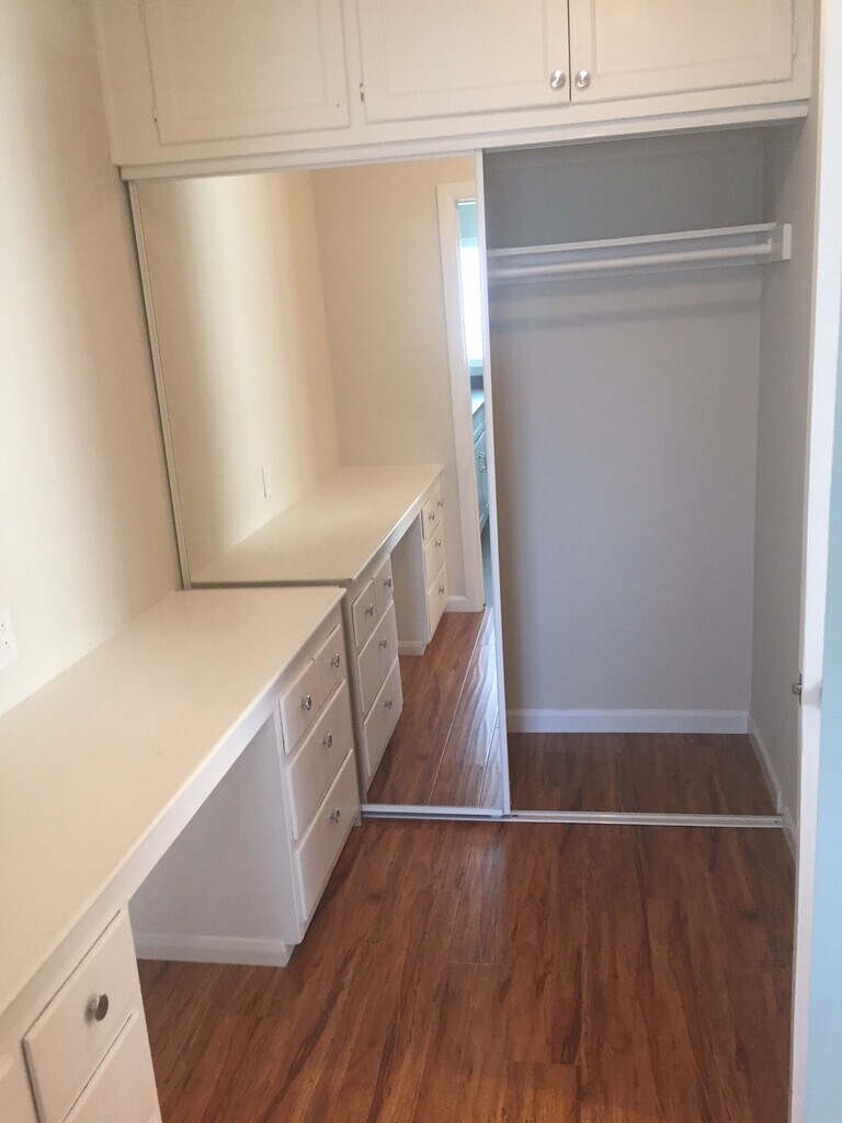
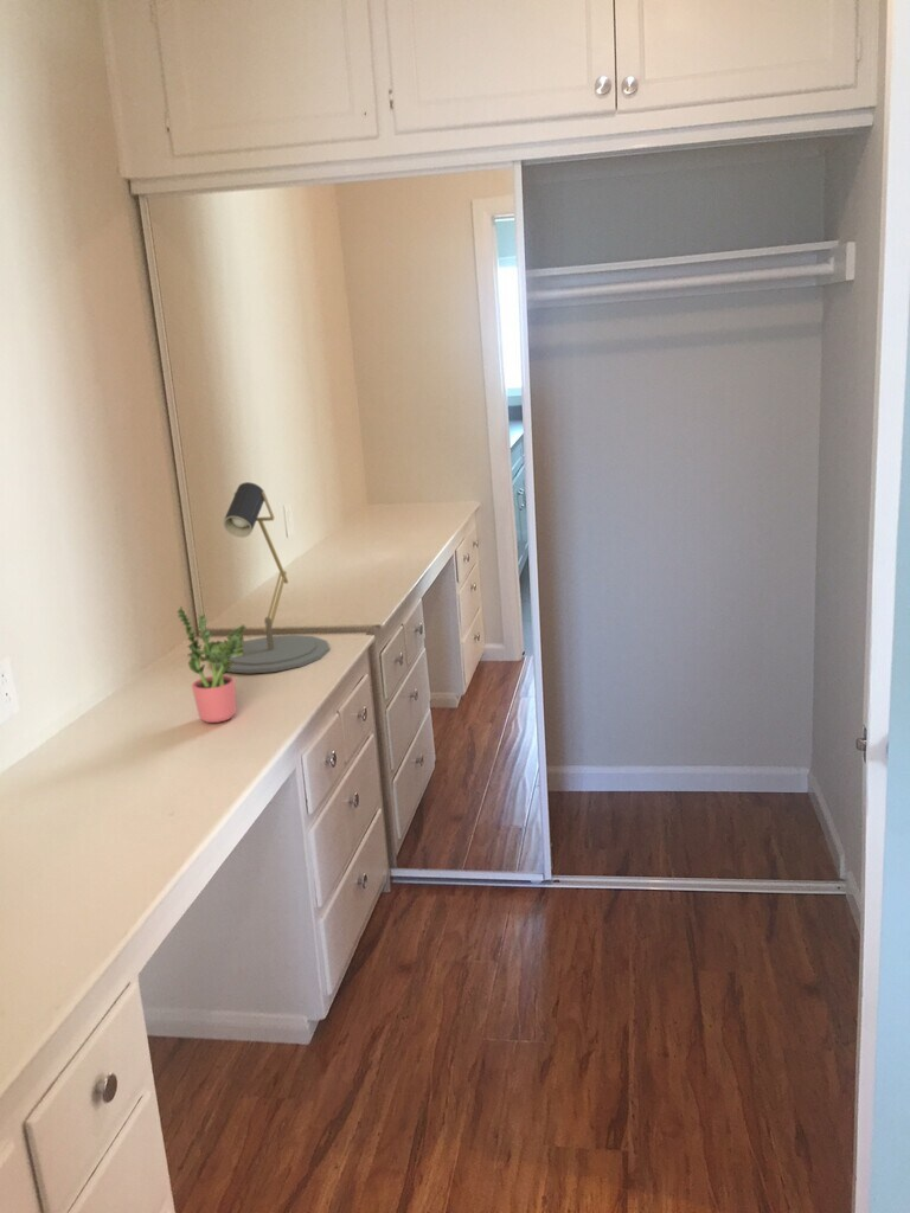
+ potted plant (226, 657)
+ desk lamp (276, 564)
